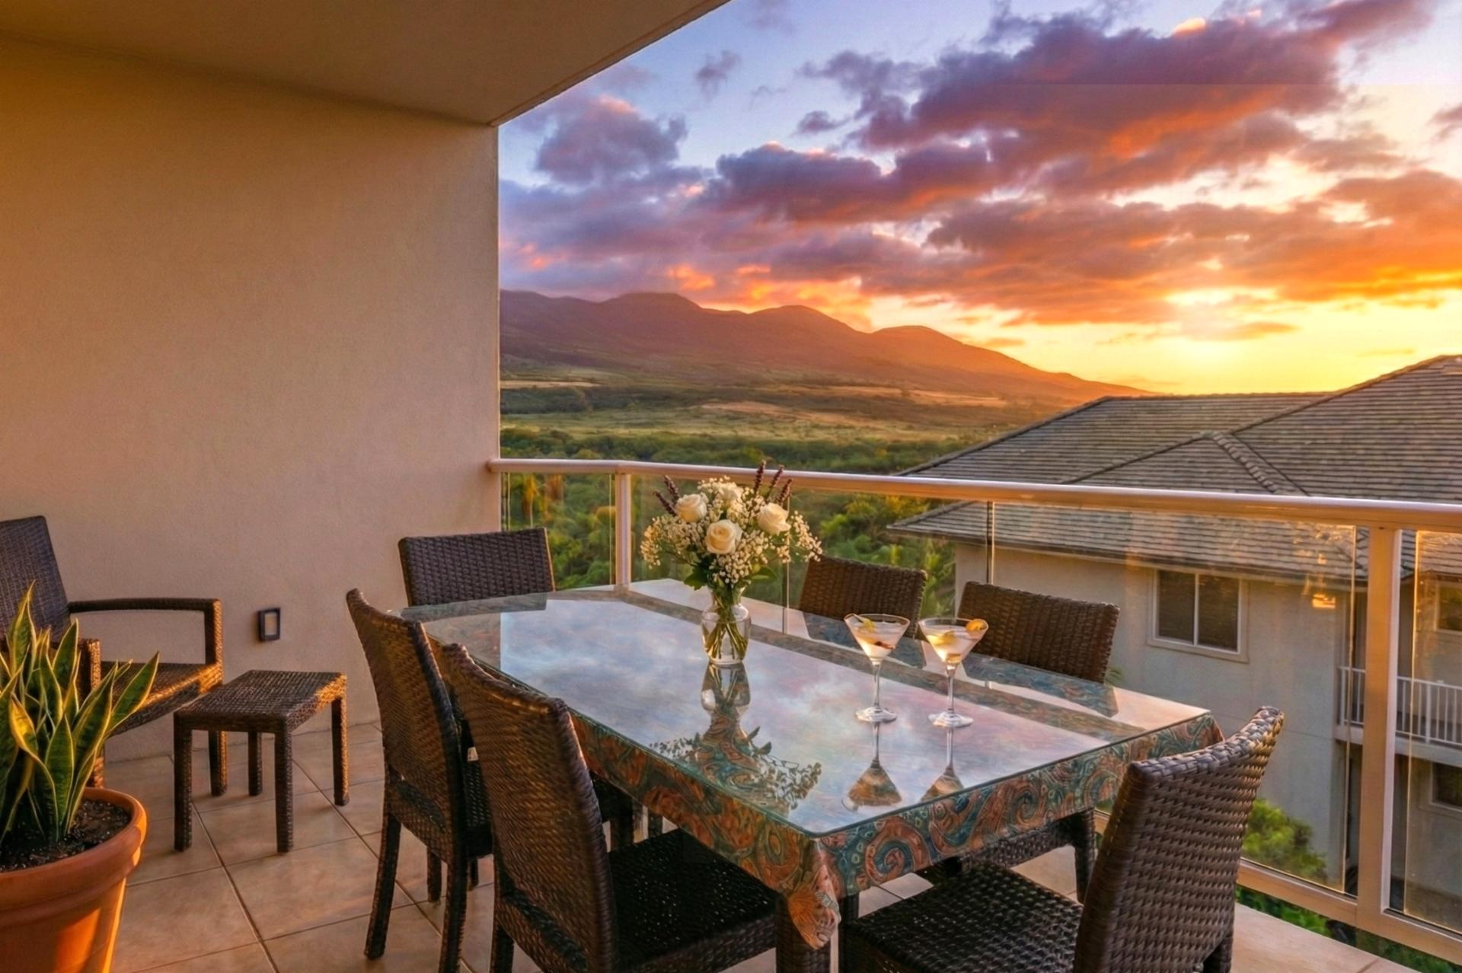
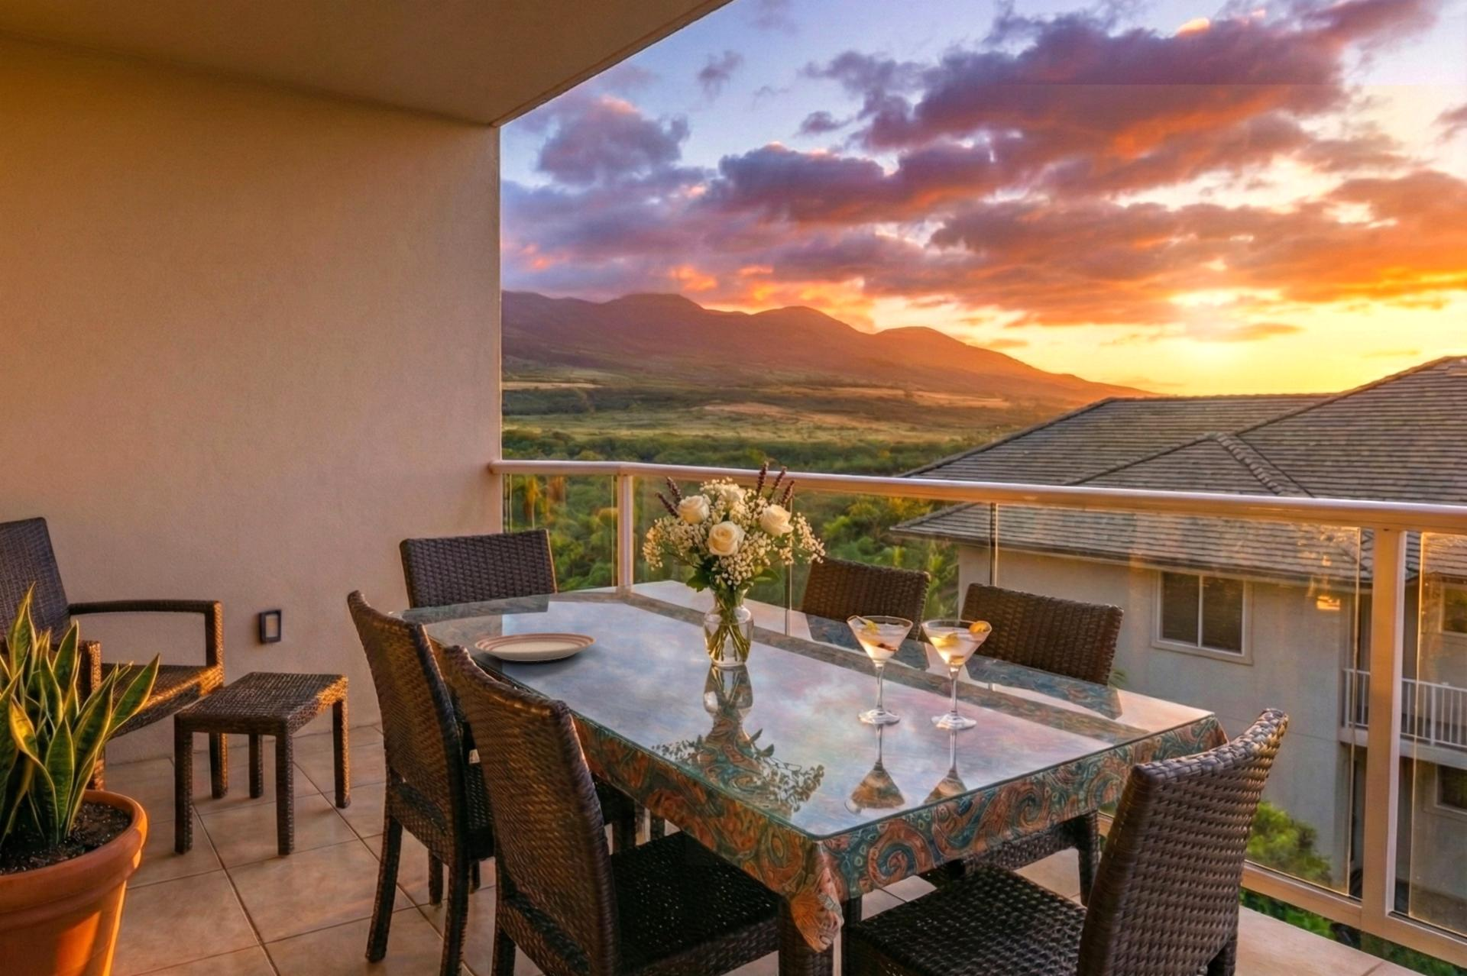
+ dinner plate (535, 647)
